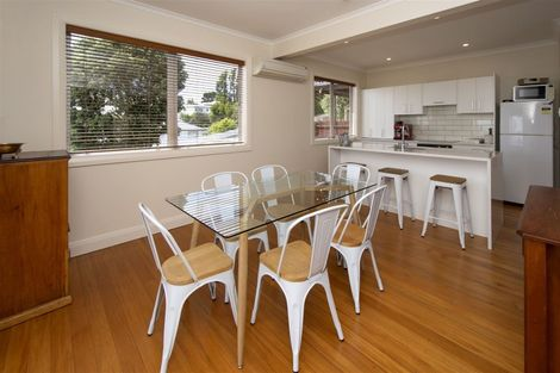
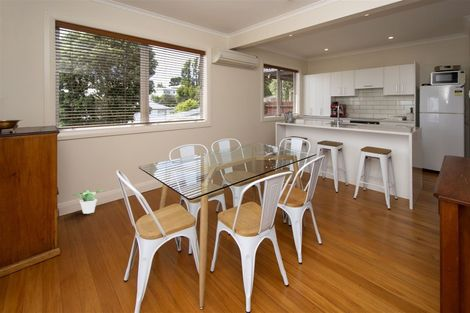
+ potted plant (89, 201)
